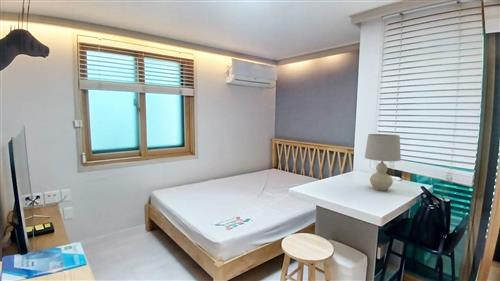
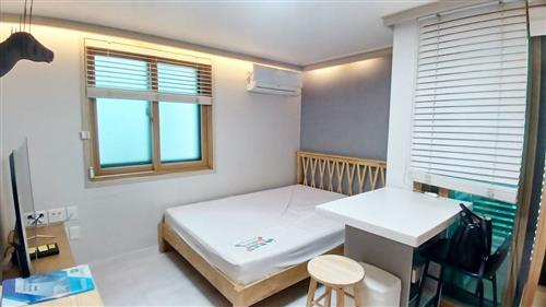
- table lamp (382, 162)
